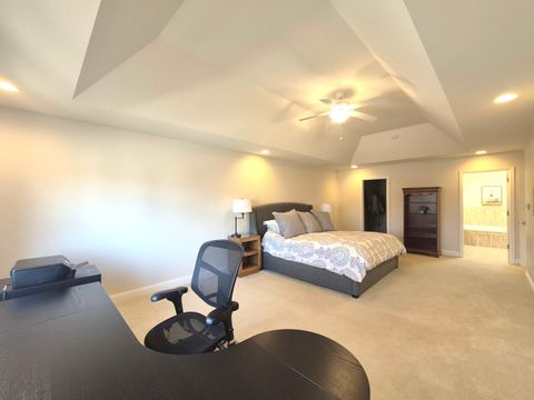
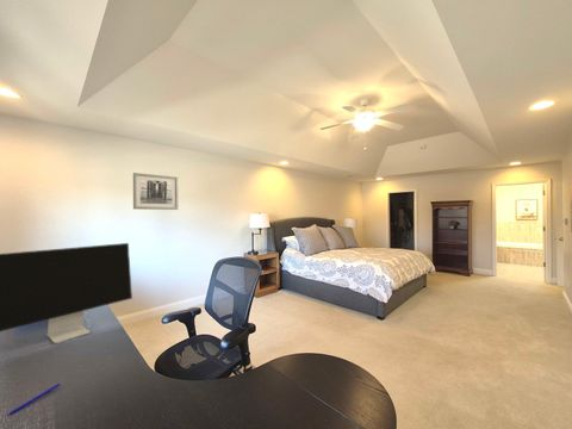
+ pen (35, 398)
+ wall art (156, 192)
+ computer monitor (67, 290)
